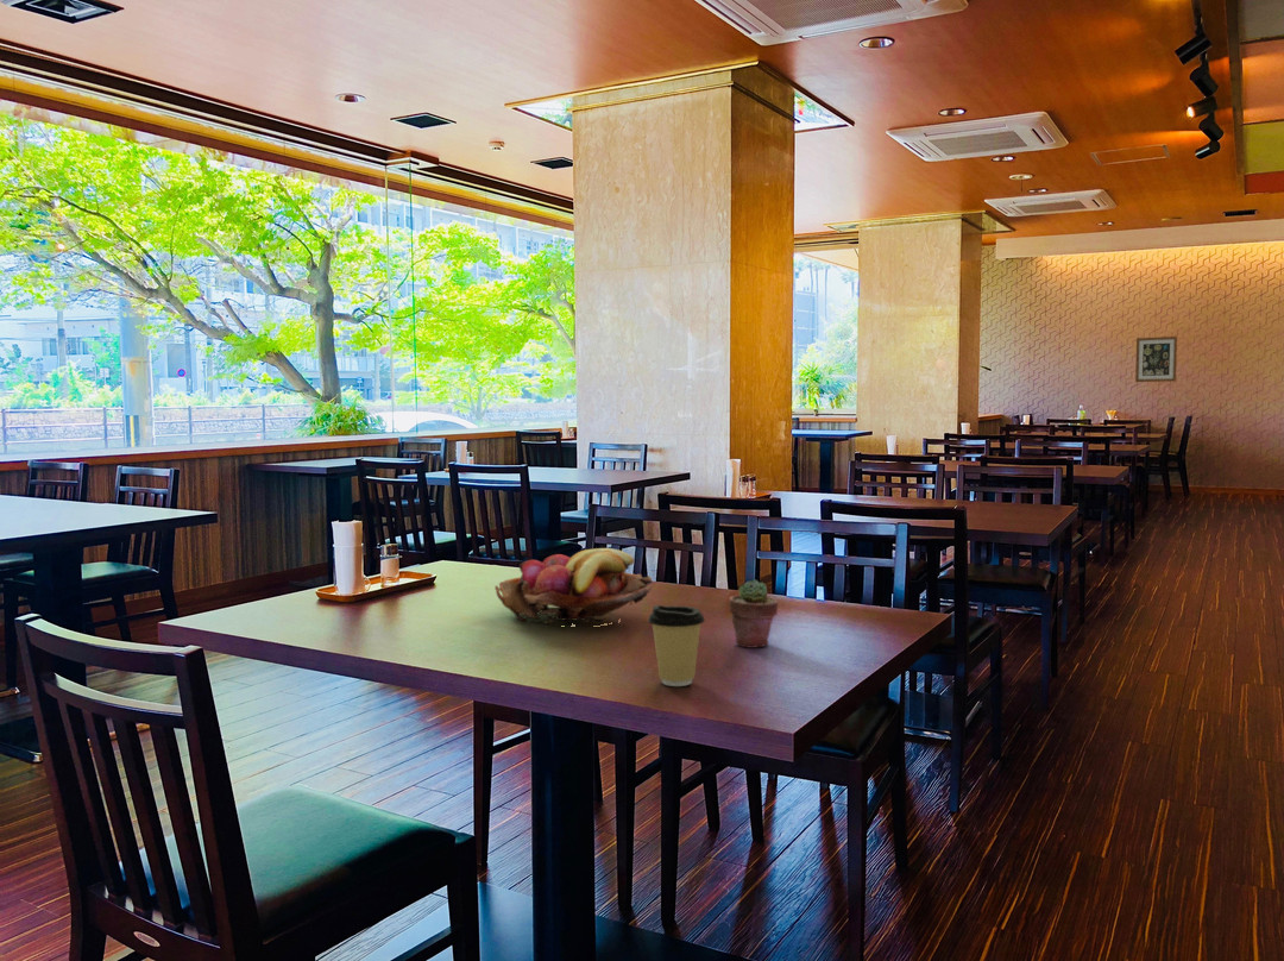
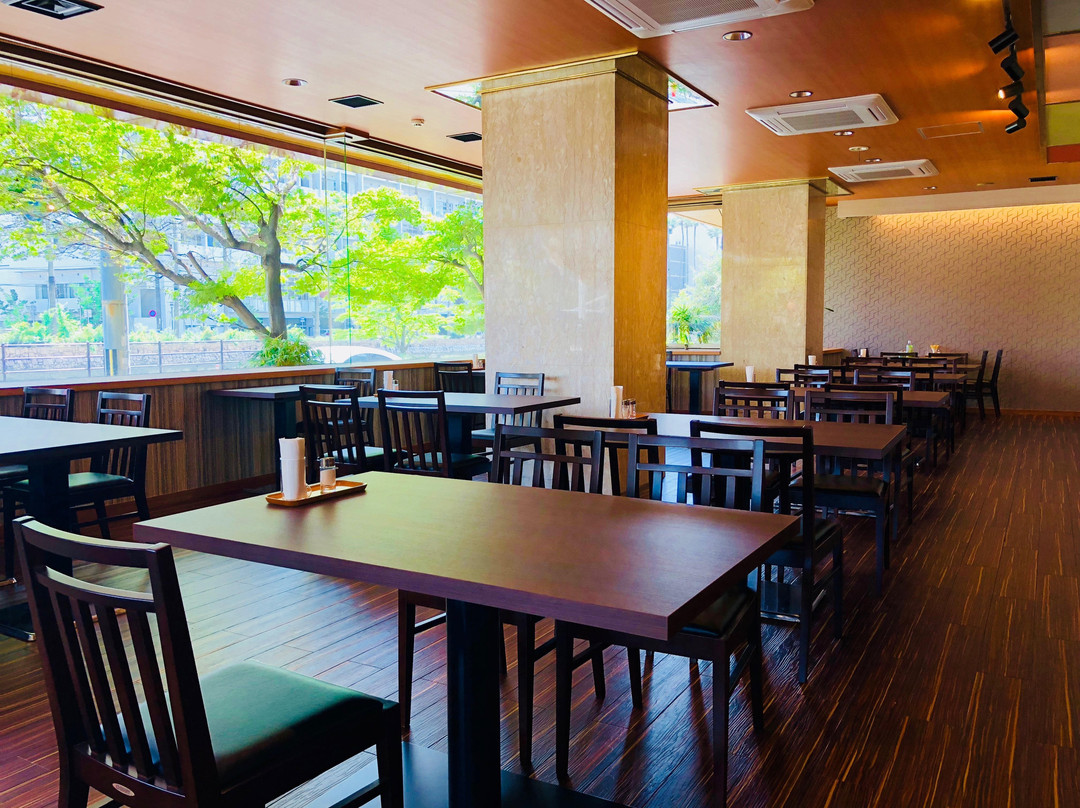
- fruit basket (574, 583)
- wall art (1156, 359)
- potted succulent (753, 611)
- coffee cup (676, 645)
